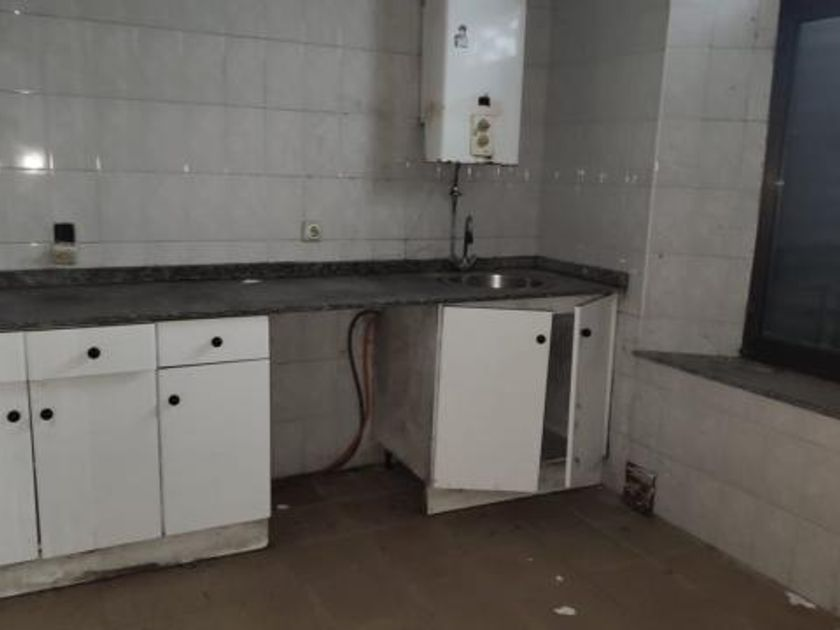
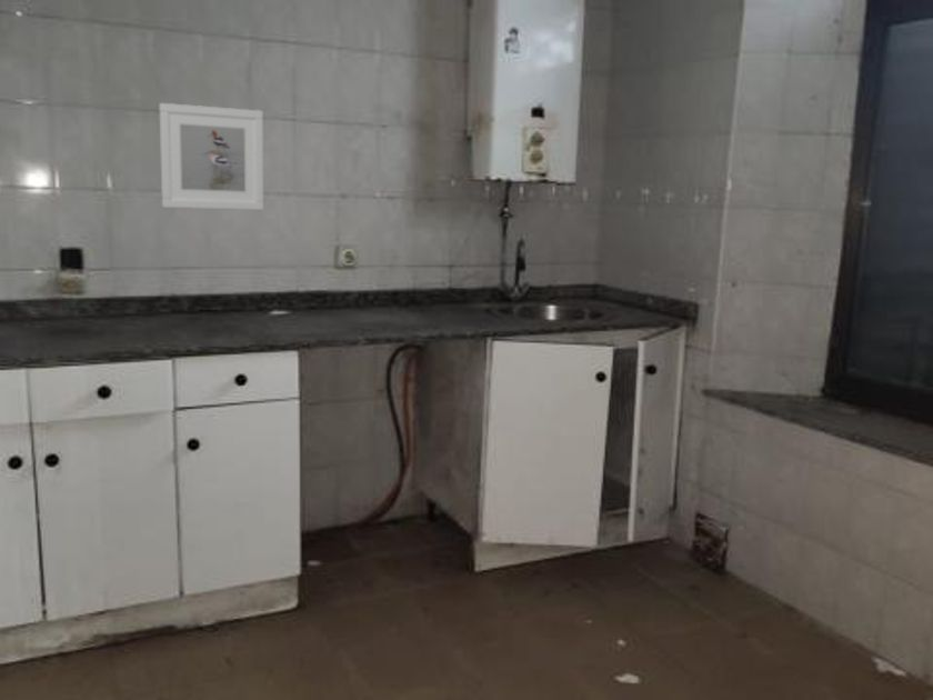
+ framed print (212, 158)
